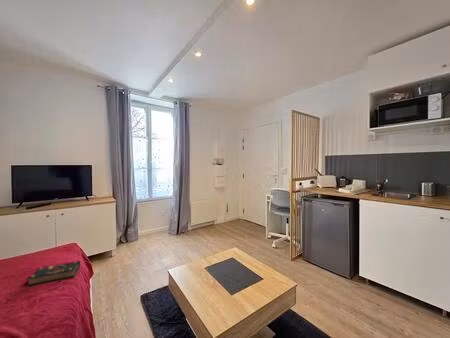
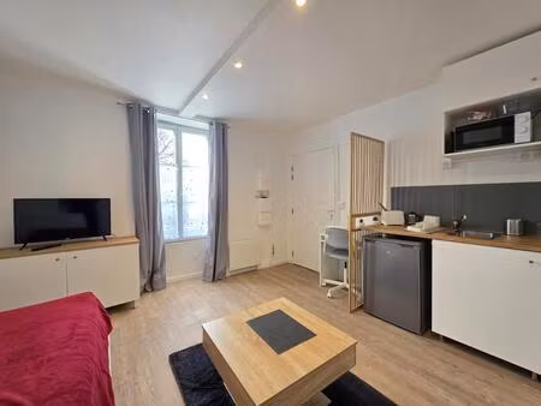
- book (53, 271)
